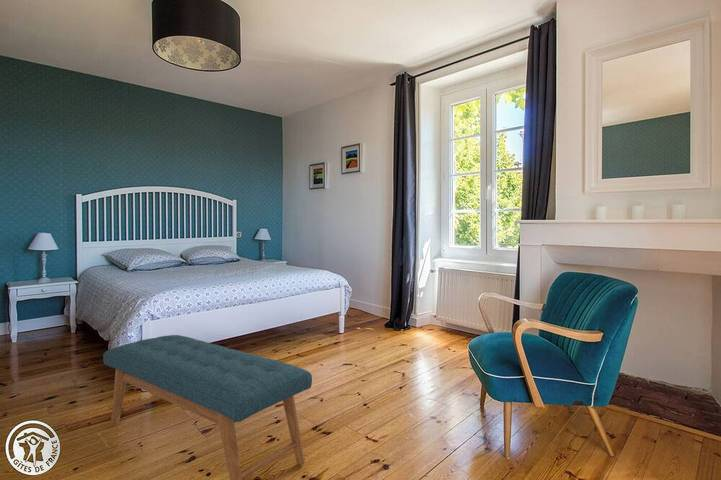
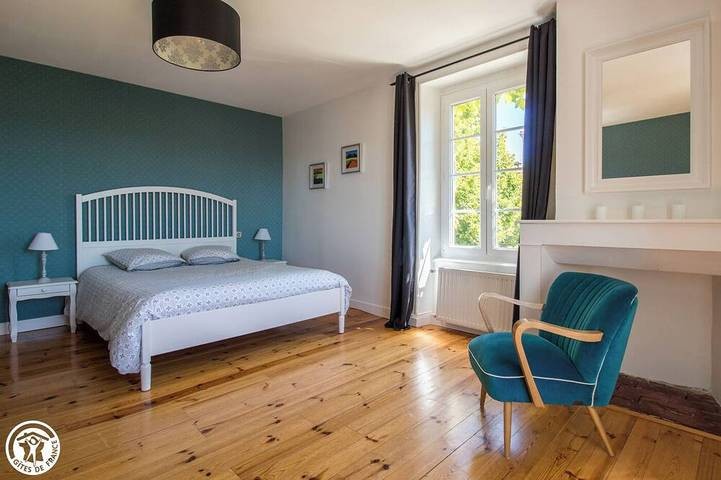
- bench (199, 398)
